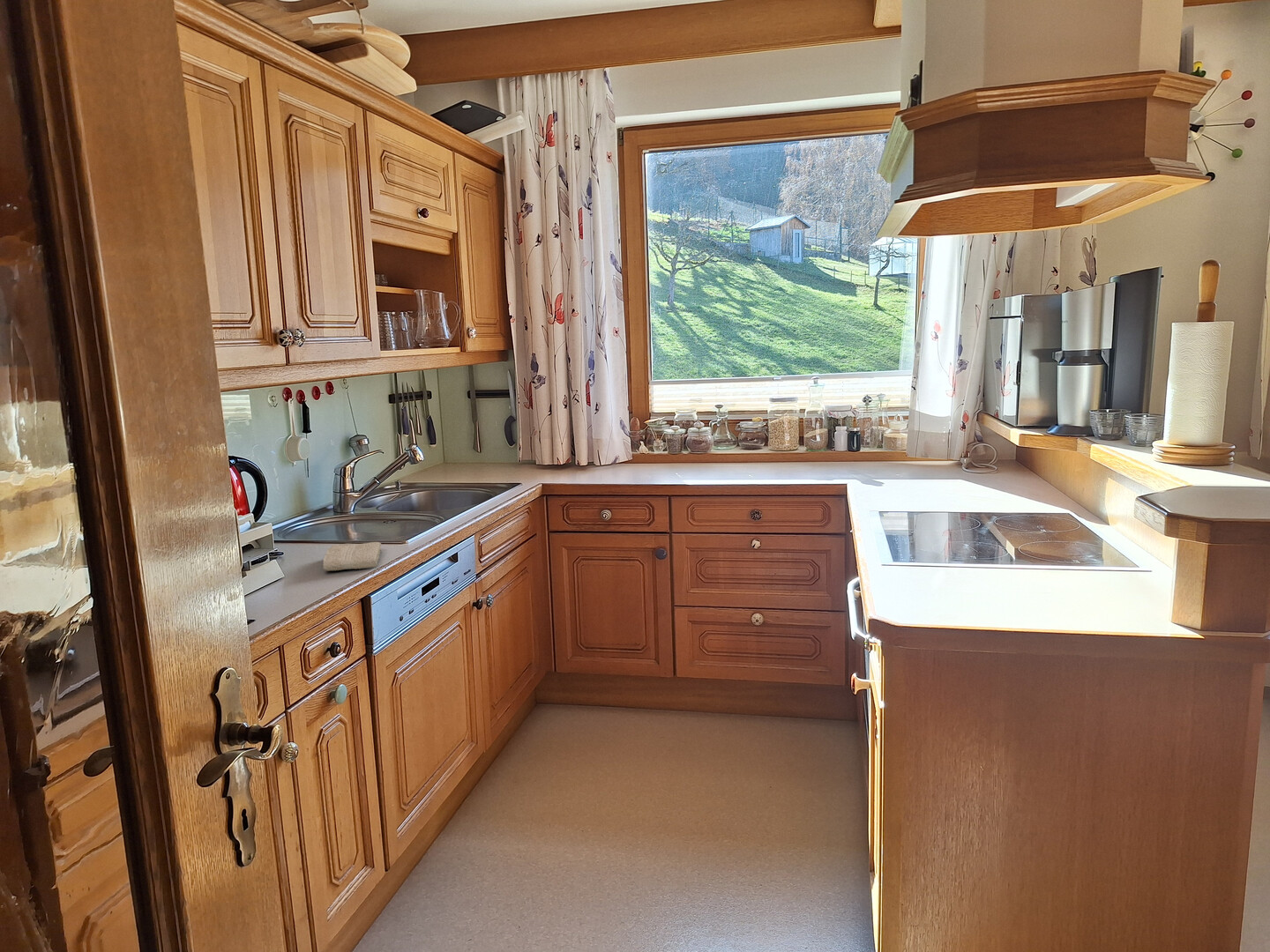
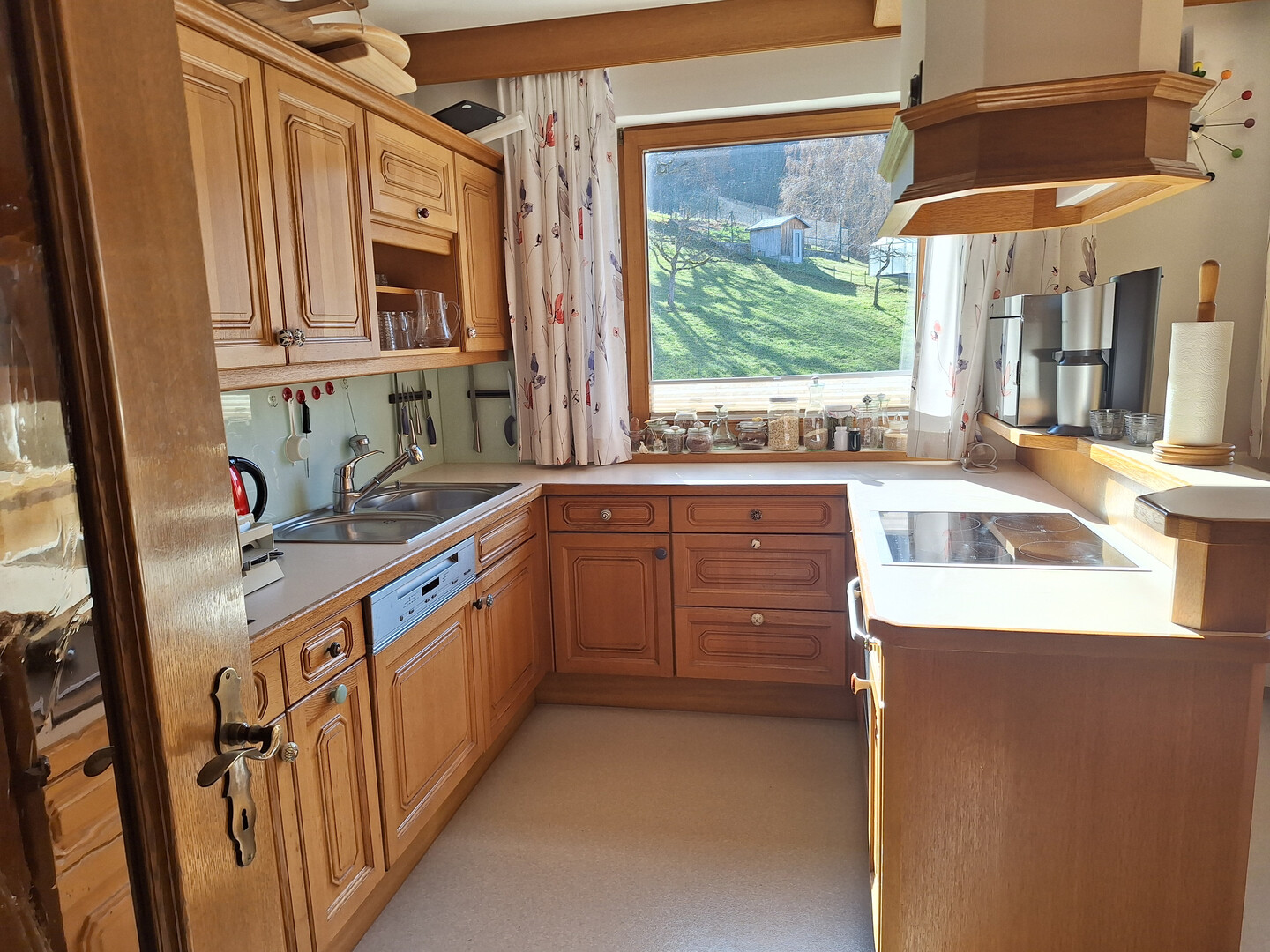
- washcloth (353, 554)
